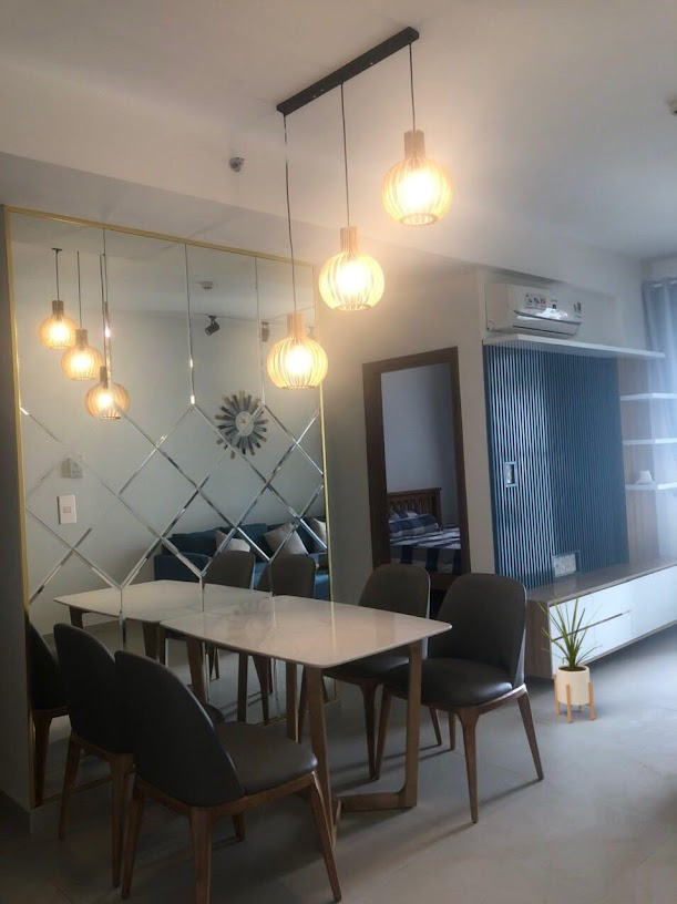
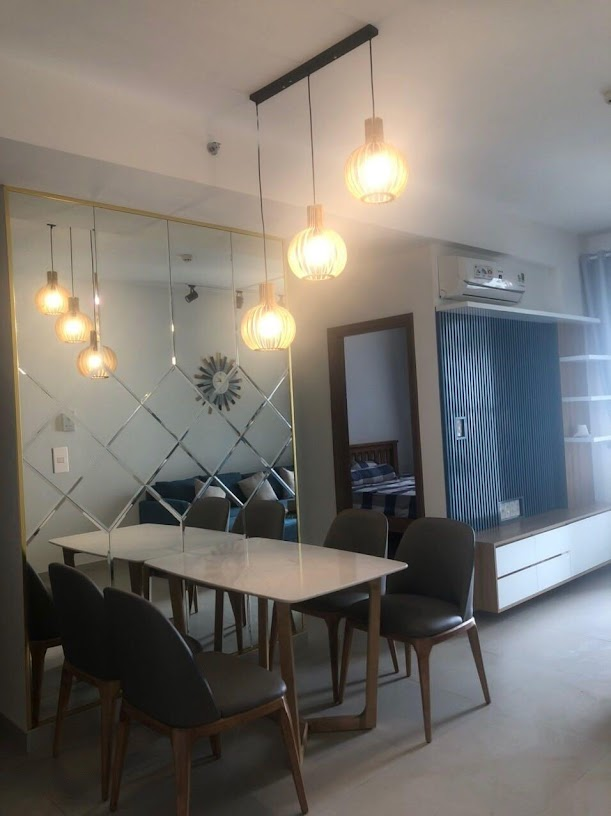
- house plant (573, 653)
